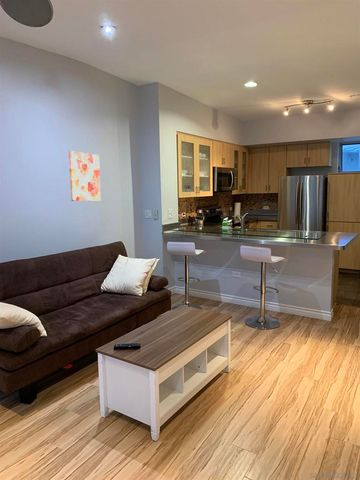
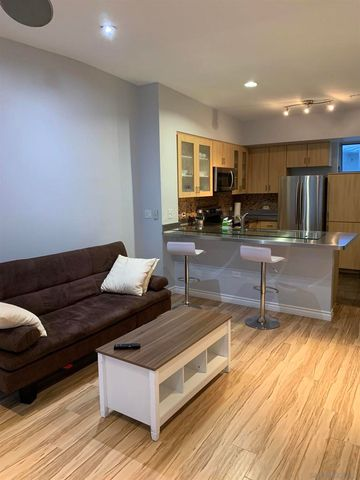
- wall art (85, 177)
